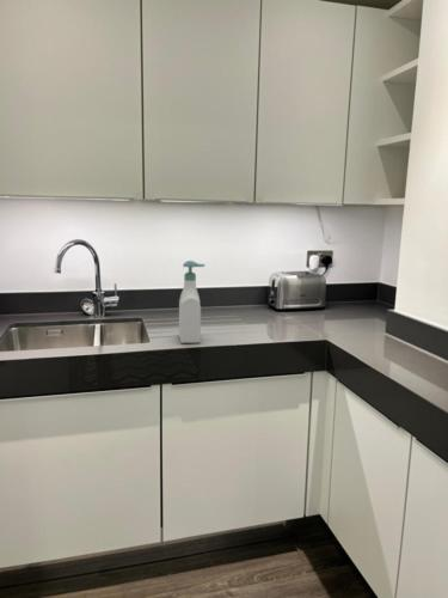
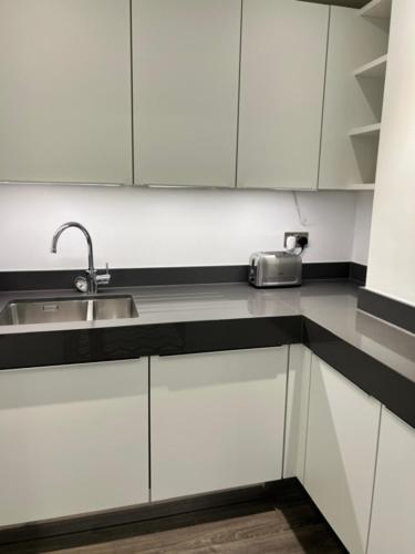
- soap bottle (192, 300)
